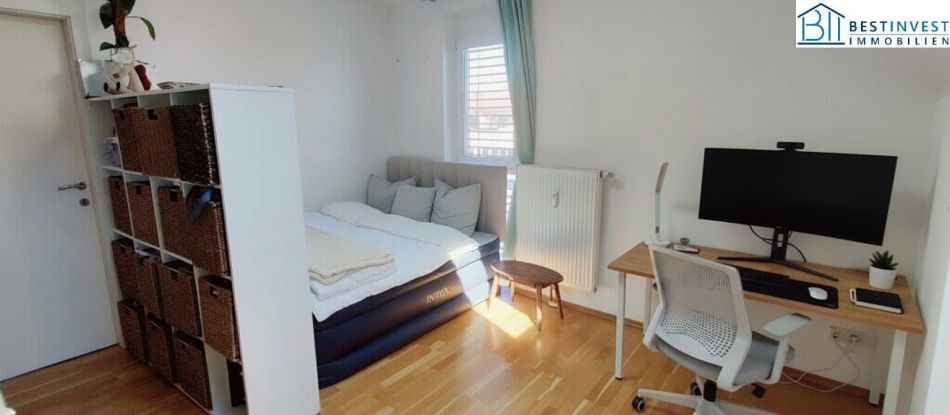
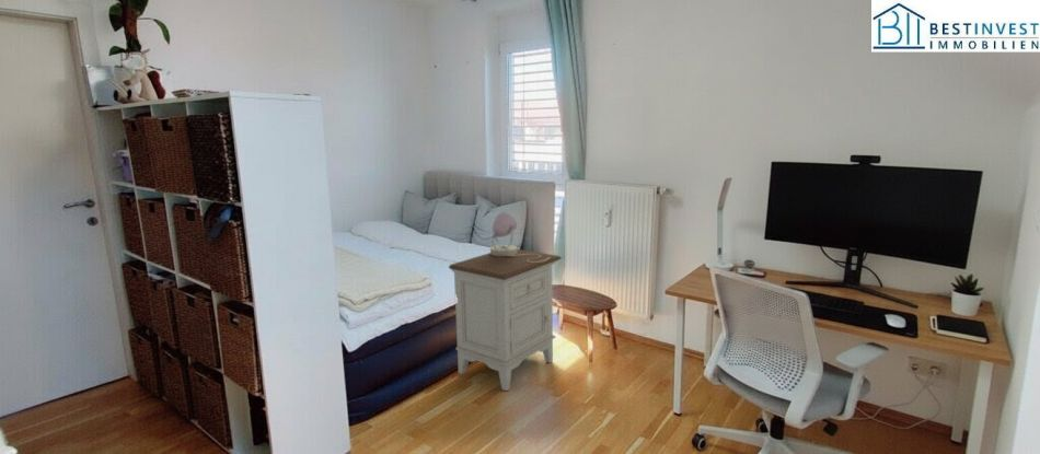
+ nightstand (508, 315)
+ table lamp (512, 234)
